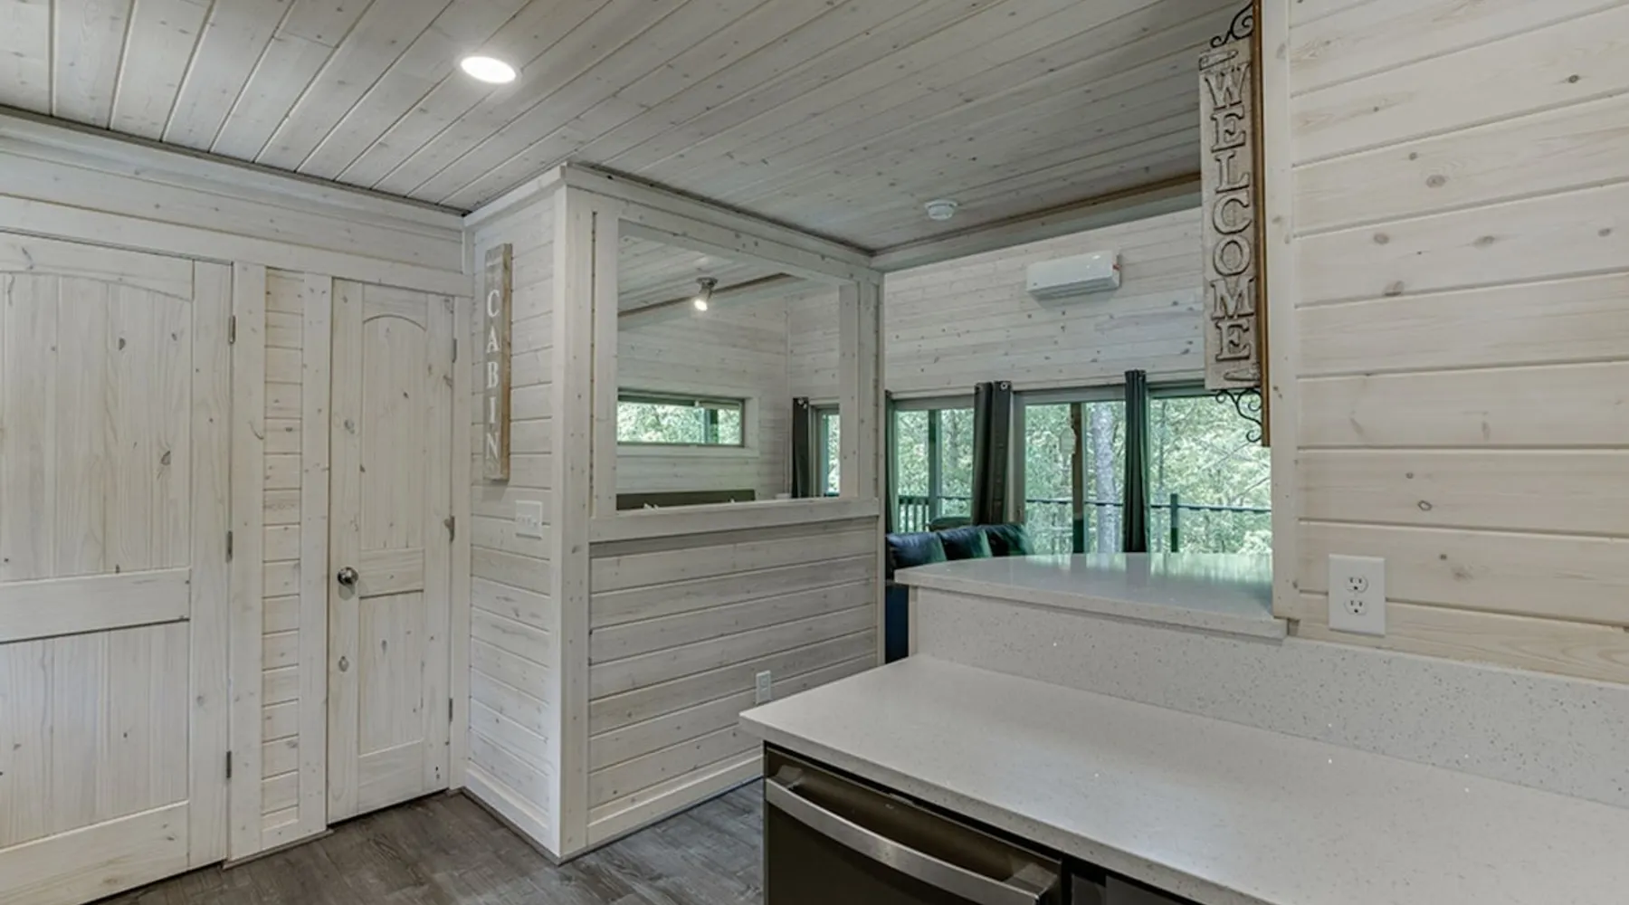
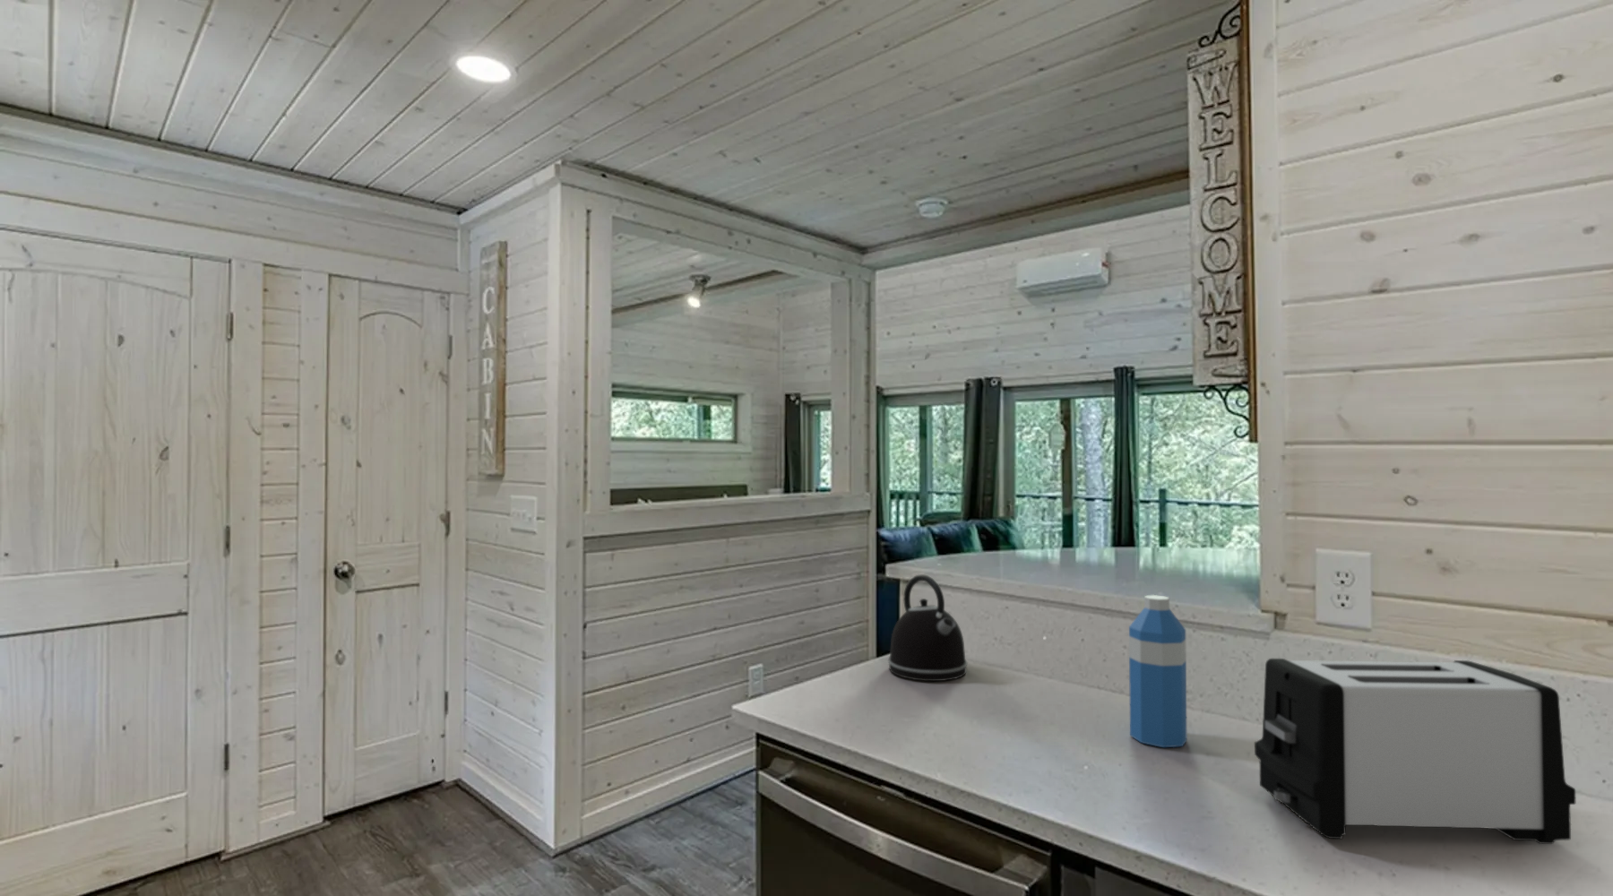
+ toaster (1399, 744)
+ water bottle (1157, 666)
+ kettle (927, 622)
